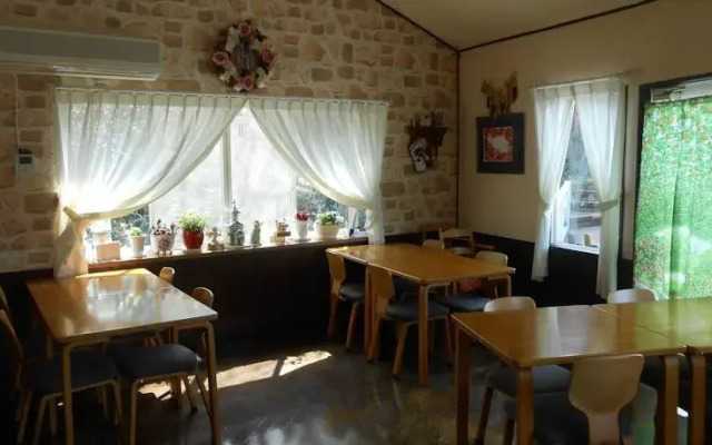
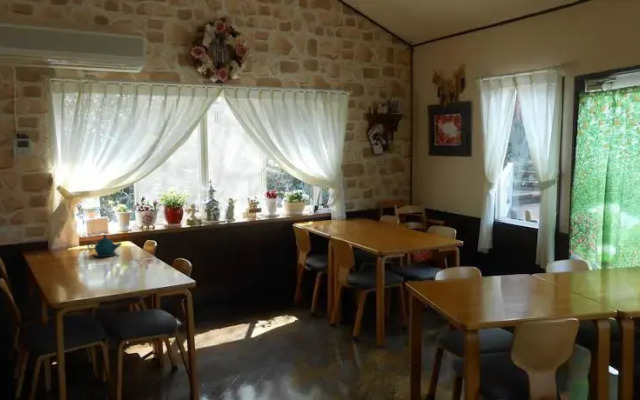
+ teapot (105, 245)
